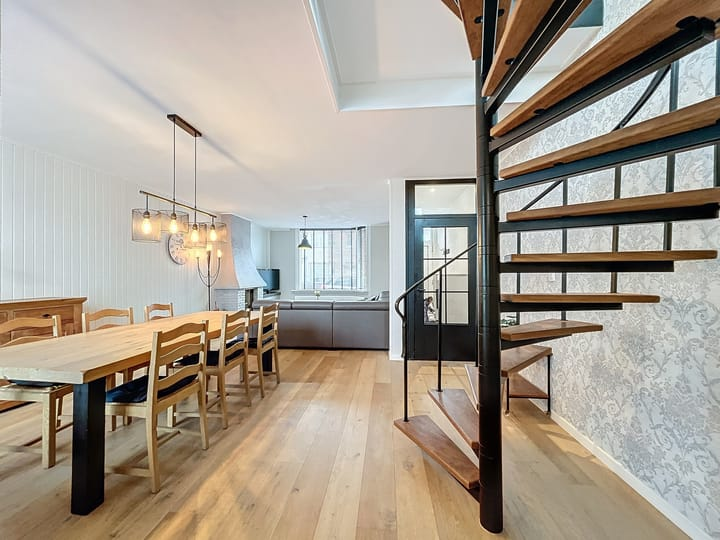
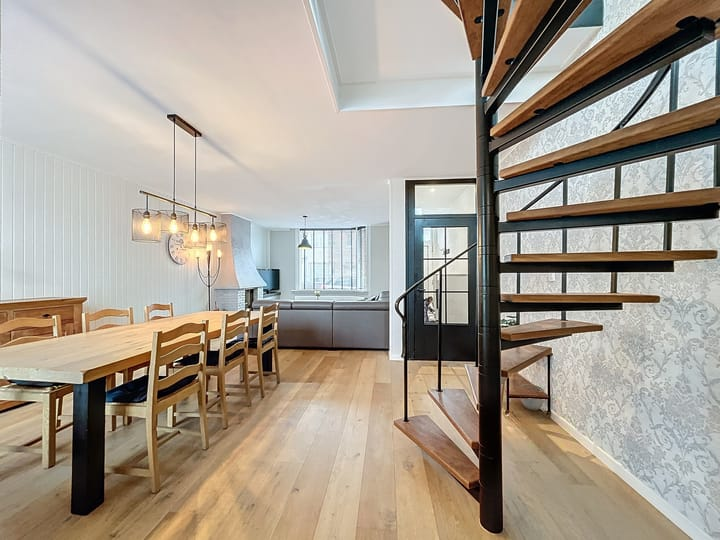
+ planter (532, 399)
